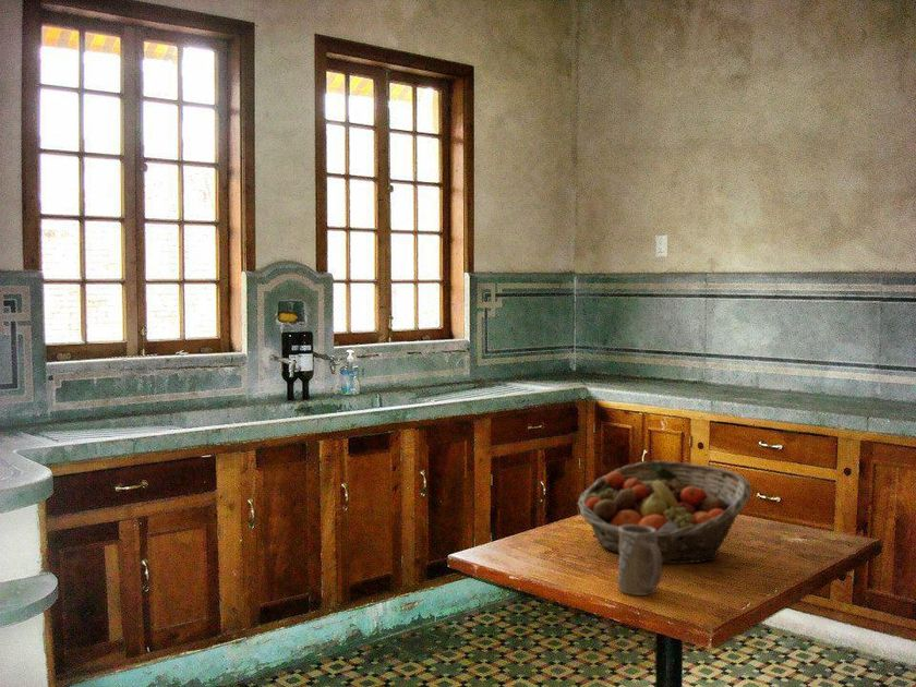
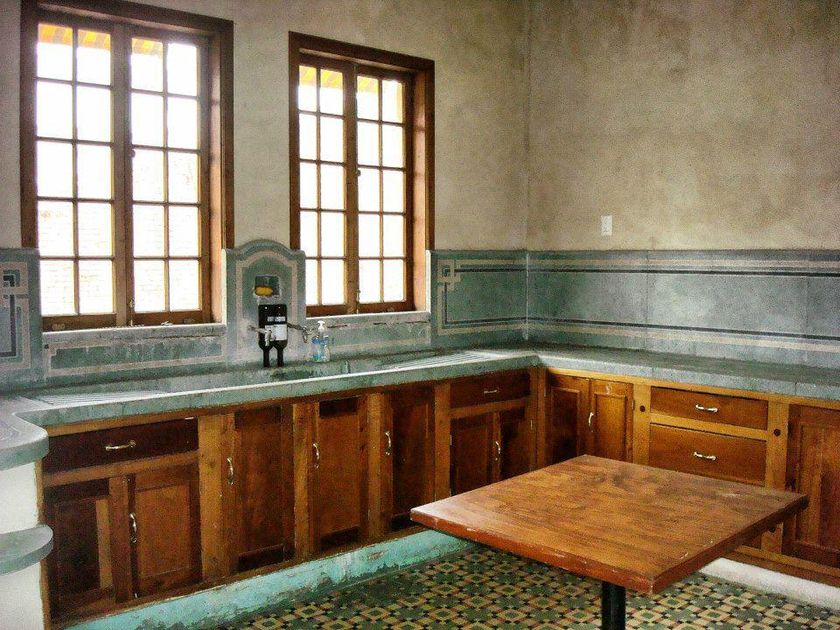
- mug (643, 561)
- fruit basket (662, 508)
